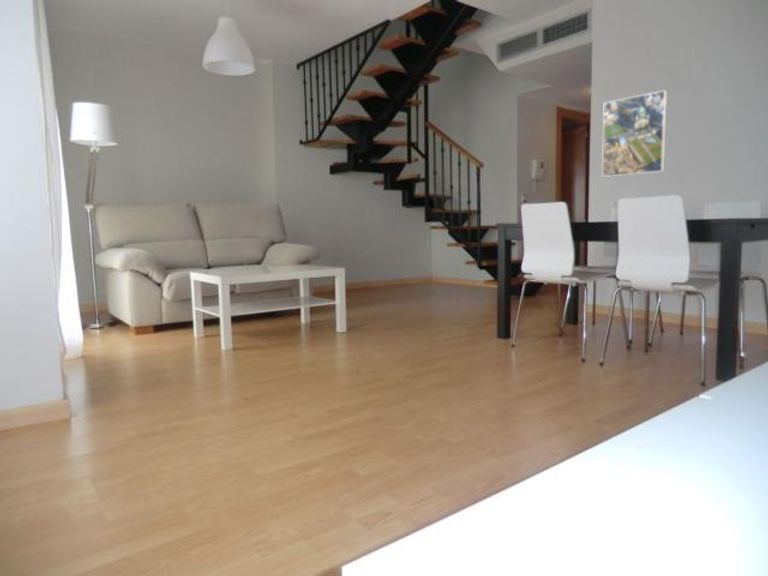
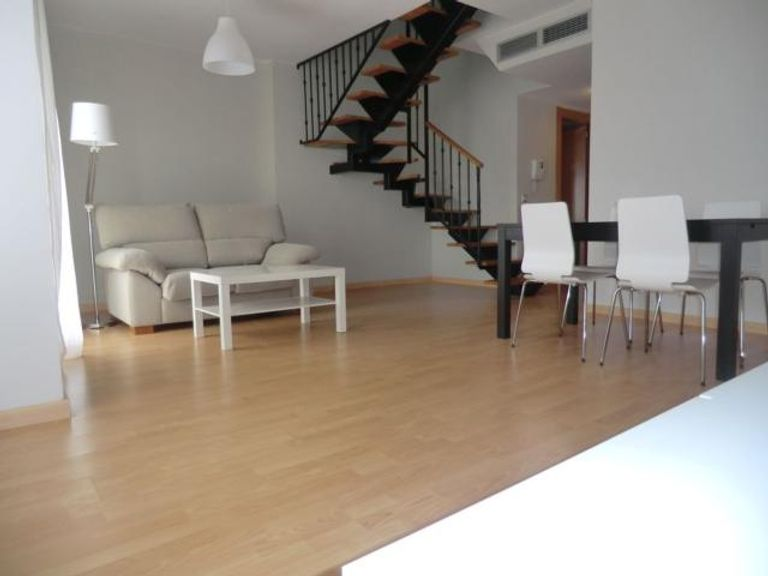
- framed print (632, 135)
